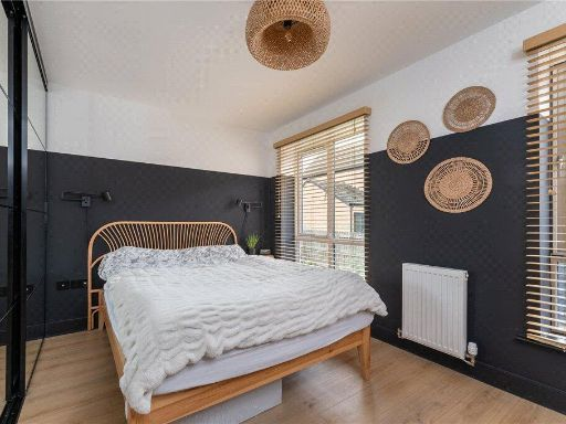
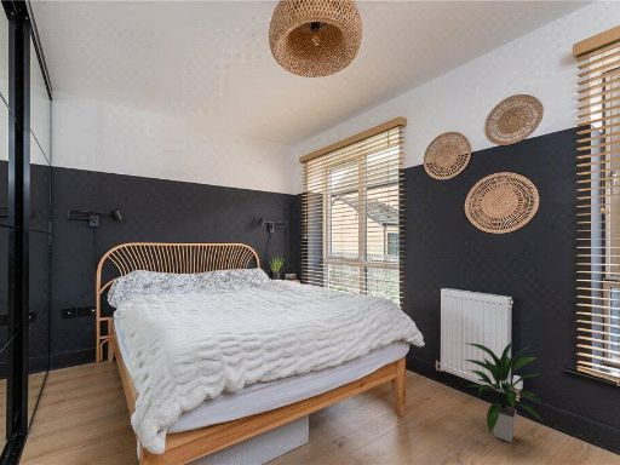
+ indoor plant (500, 388)
